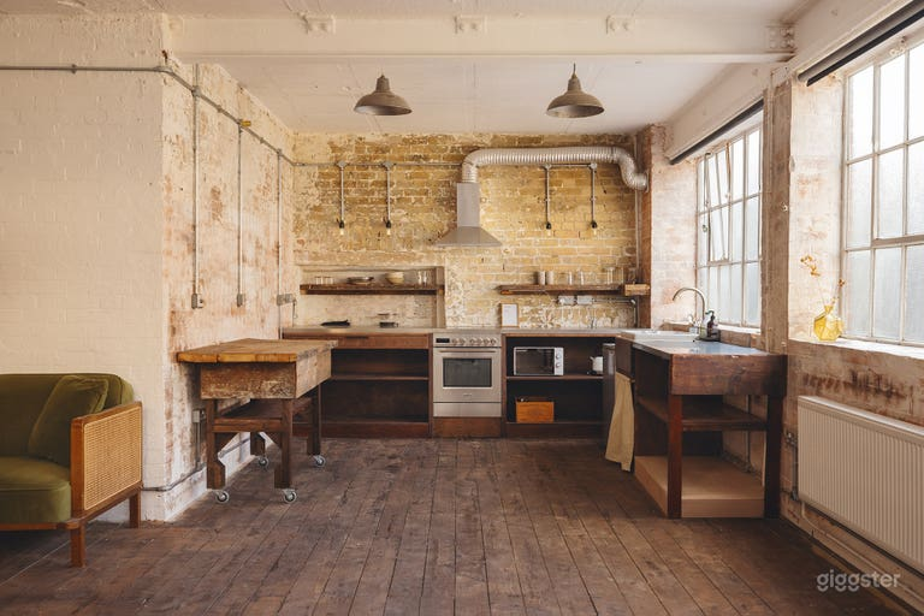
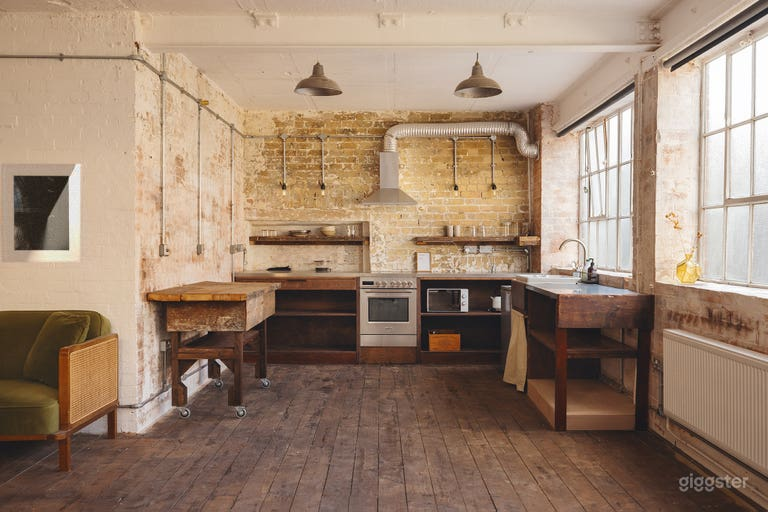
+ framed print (42, 213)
